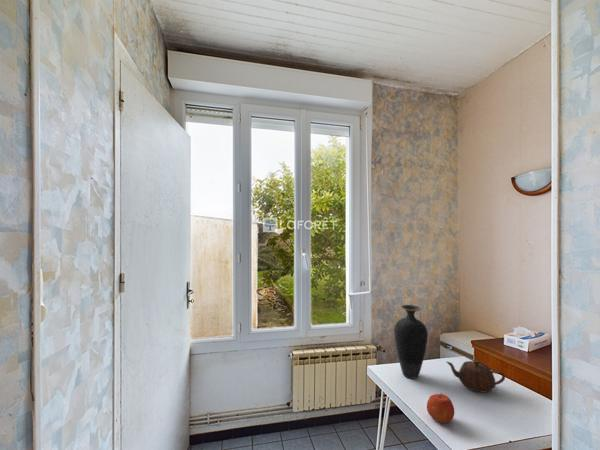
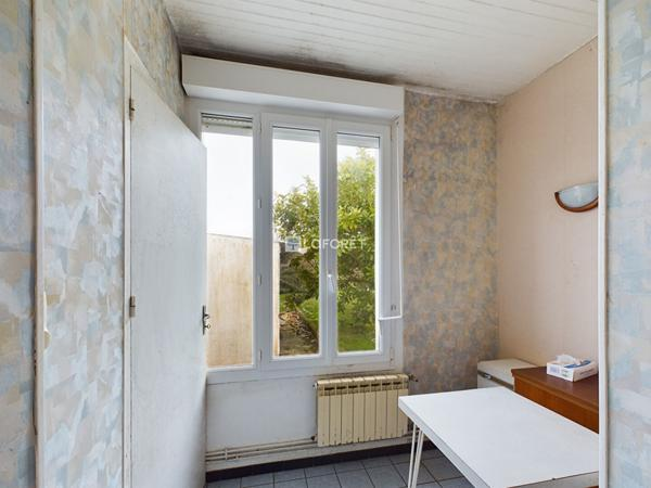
- vase (410, 341)
- apple (440, 405)
- teapot (474, 373)
